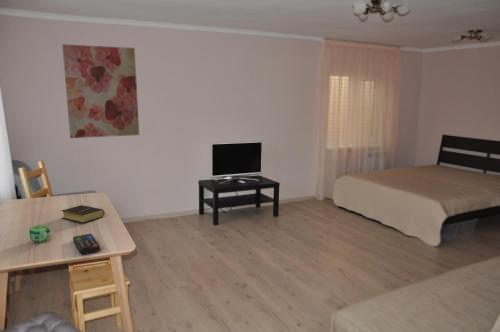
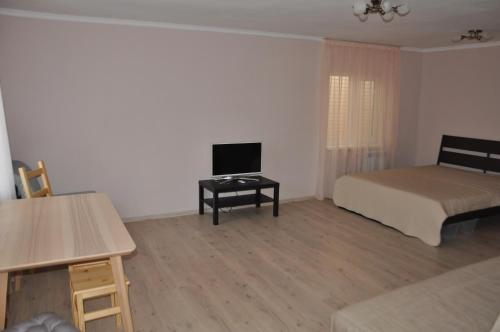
- cup (41, 234)
- book (82, 213)
- remote control (86, 243)
- wall art (102, 92)
